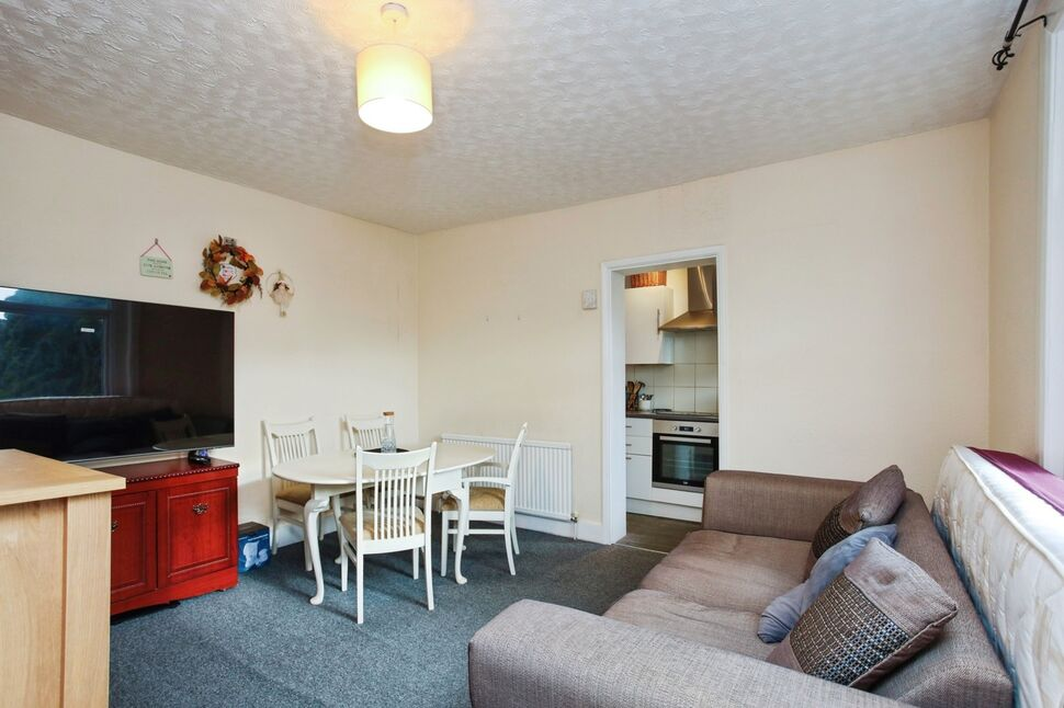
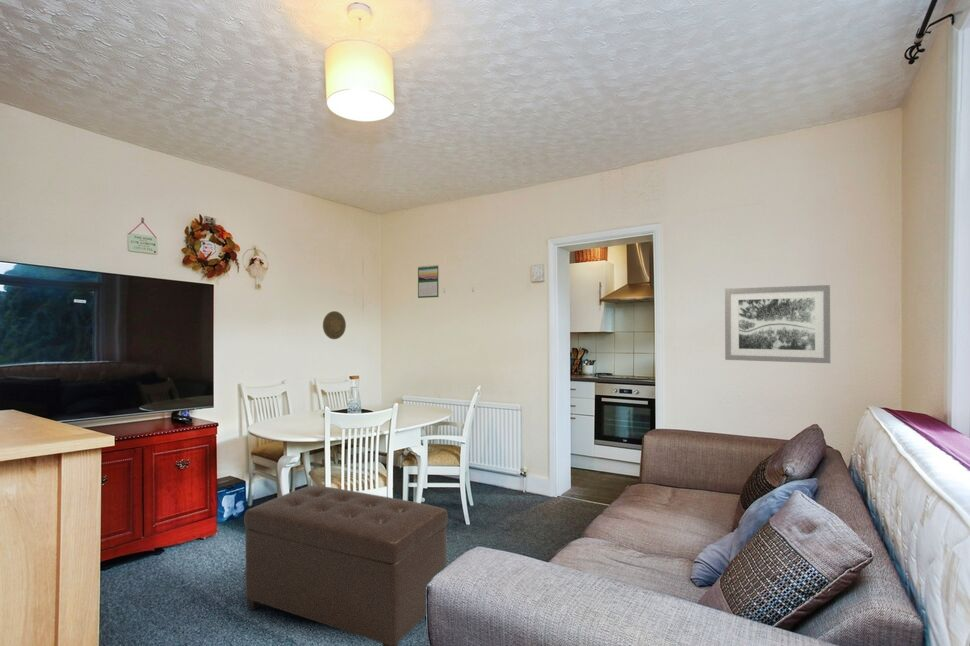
+ calendar (428, 281)
+ ottoman (346, 556)
+ decorative plate (335, 325)
+ wall art (775, 324)
